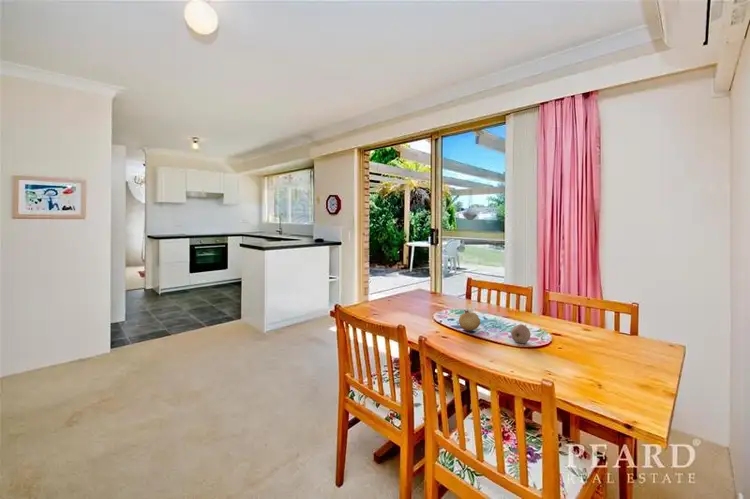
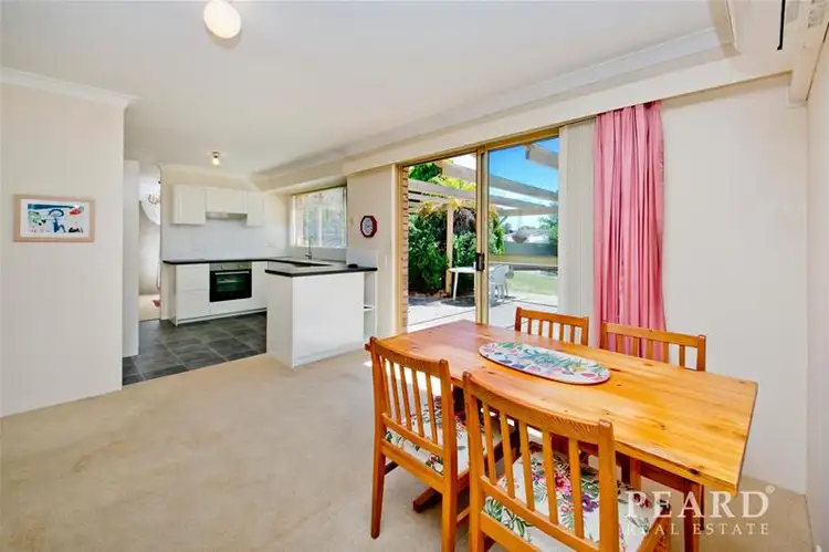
- fruit (469, 320)
- fruit (520, 333)
